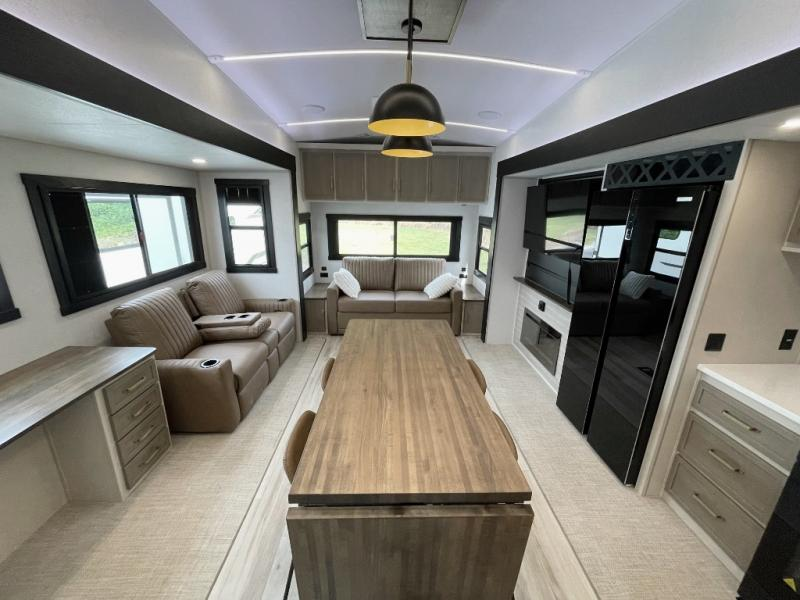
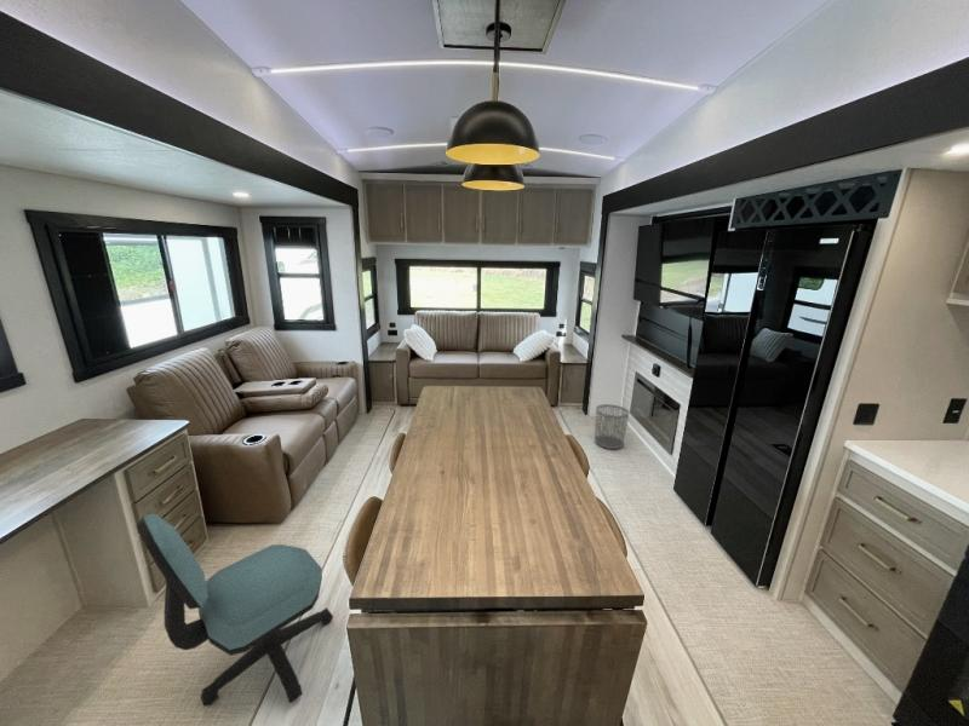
+ office chair (254, 583)
+ waste bin (610, 426)
